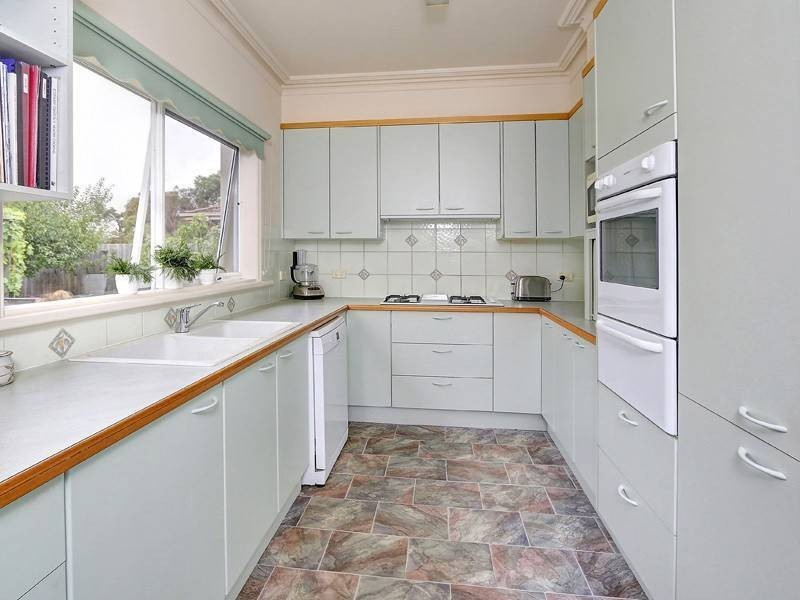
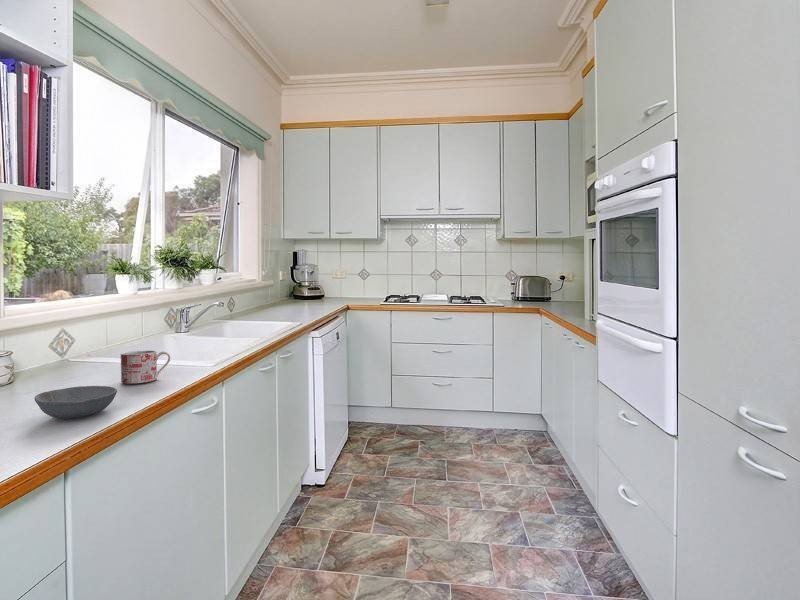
+ bowl (77, 403)
+ mug (145, 366)
